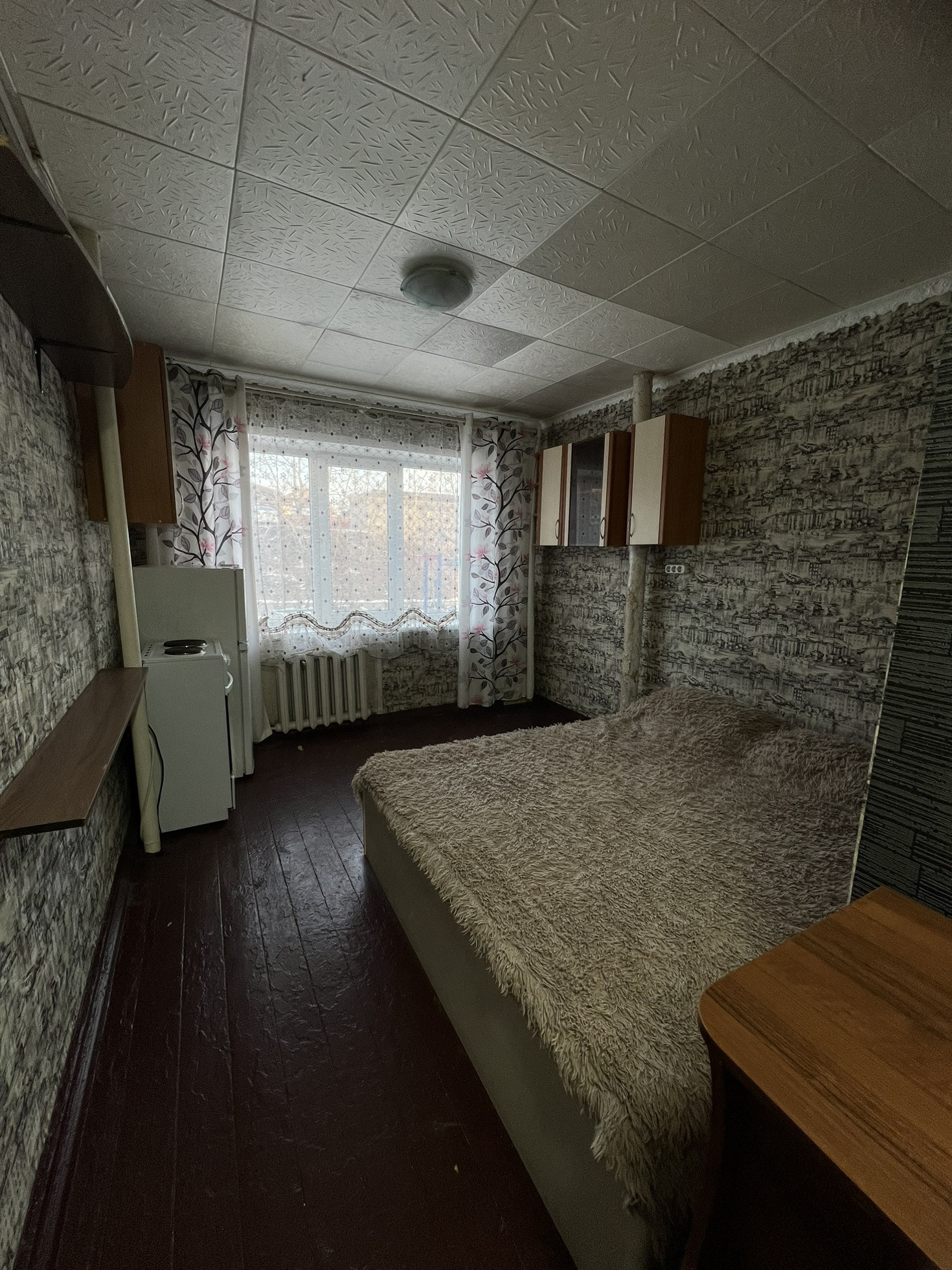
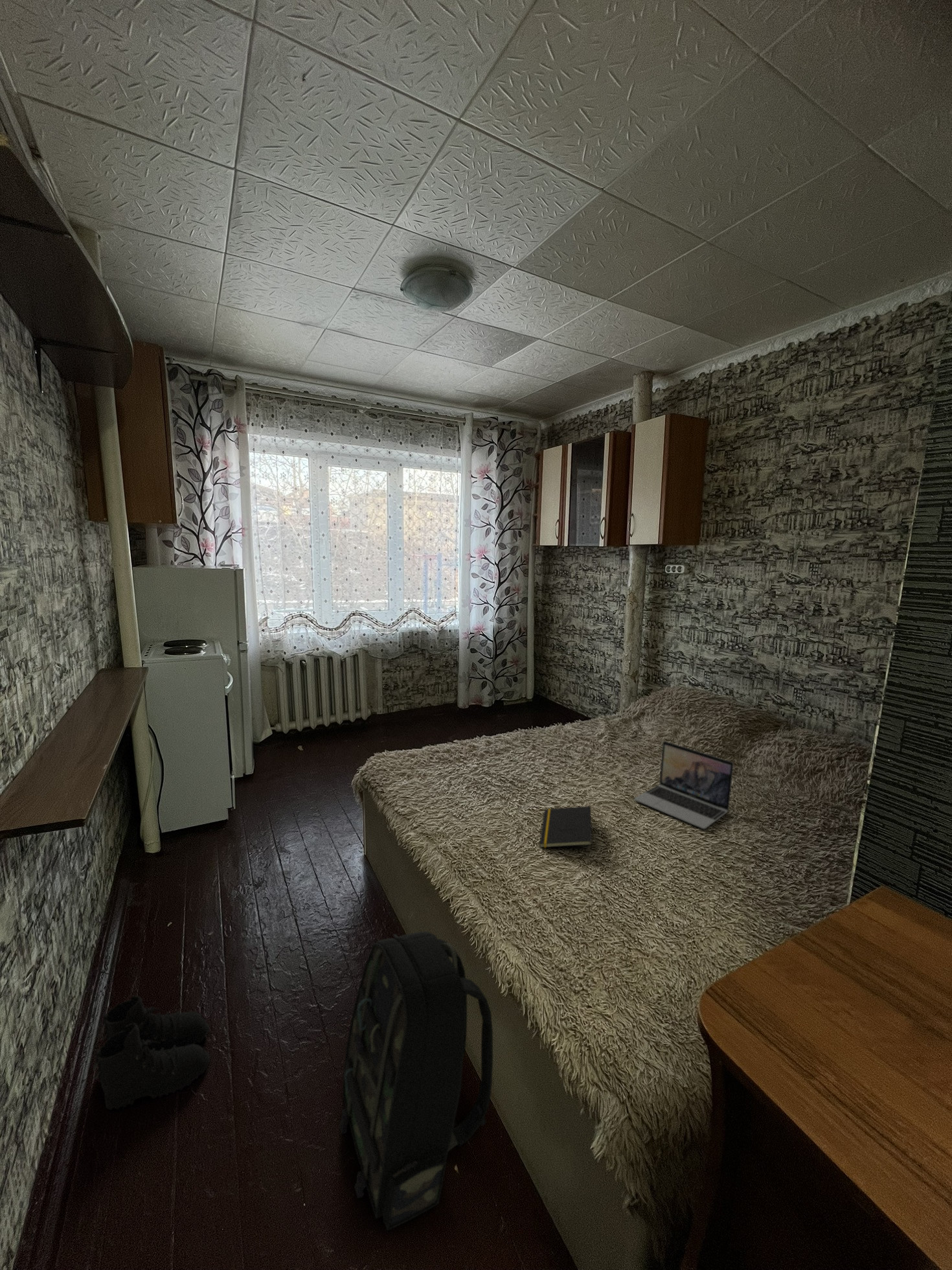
+ laptop (682, 781)
+ boots (155, 1036)
+ backpack (415, 1045)
+ notepad (566, 826)
